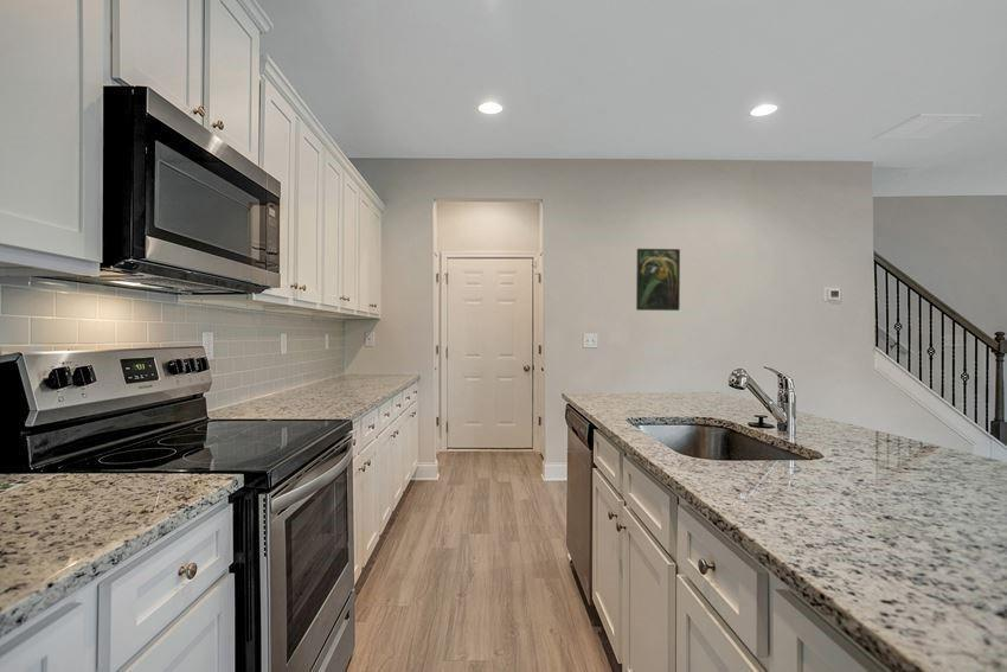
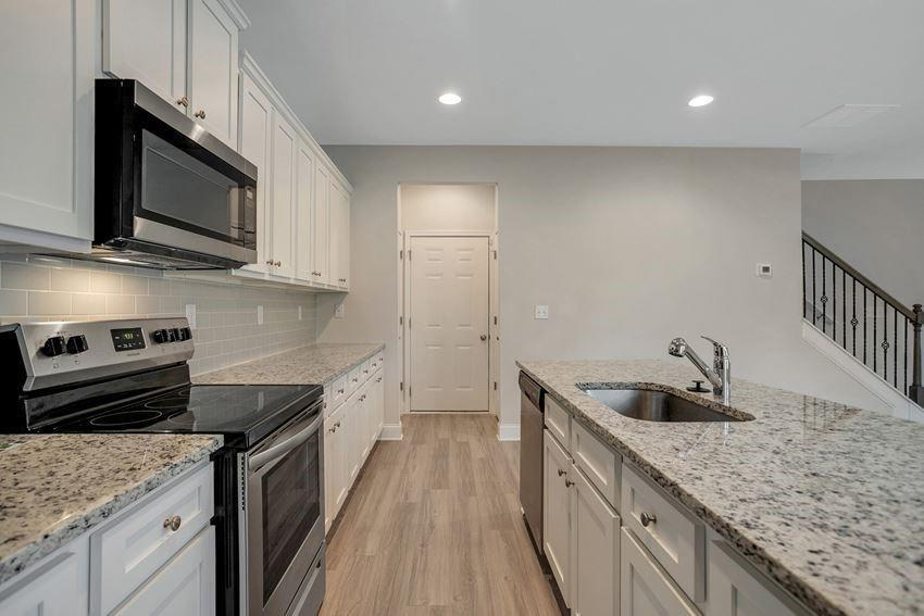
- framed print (658, 279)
